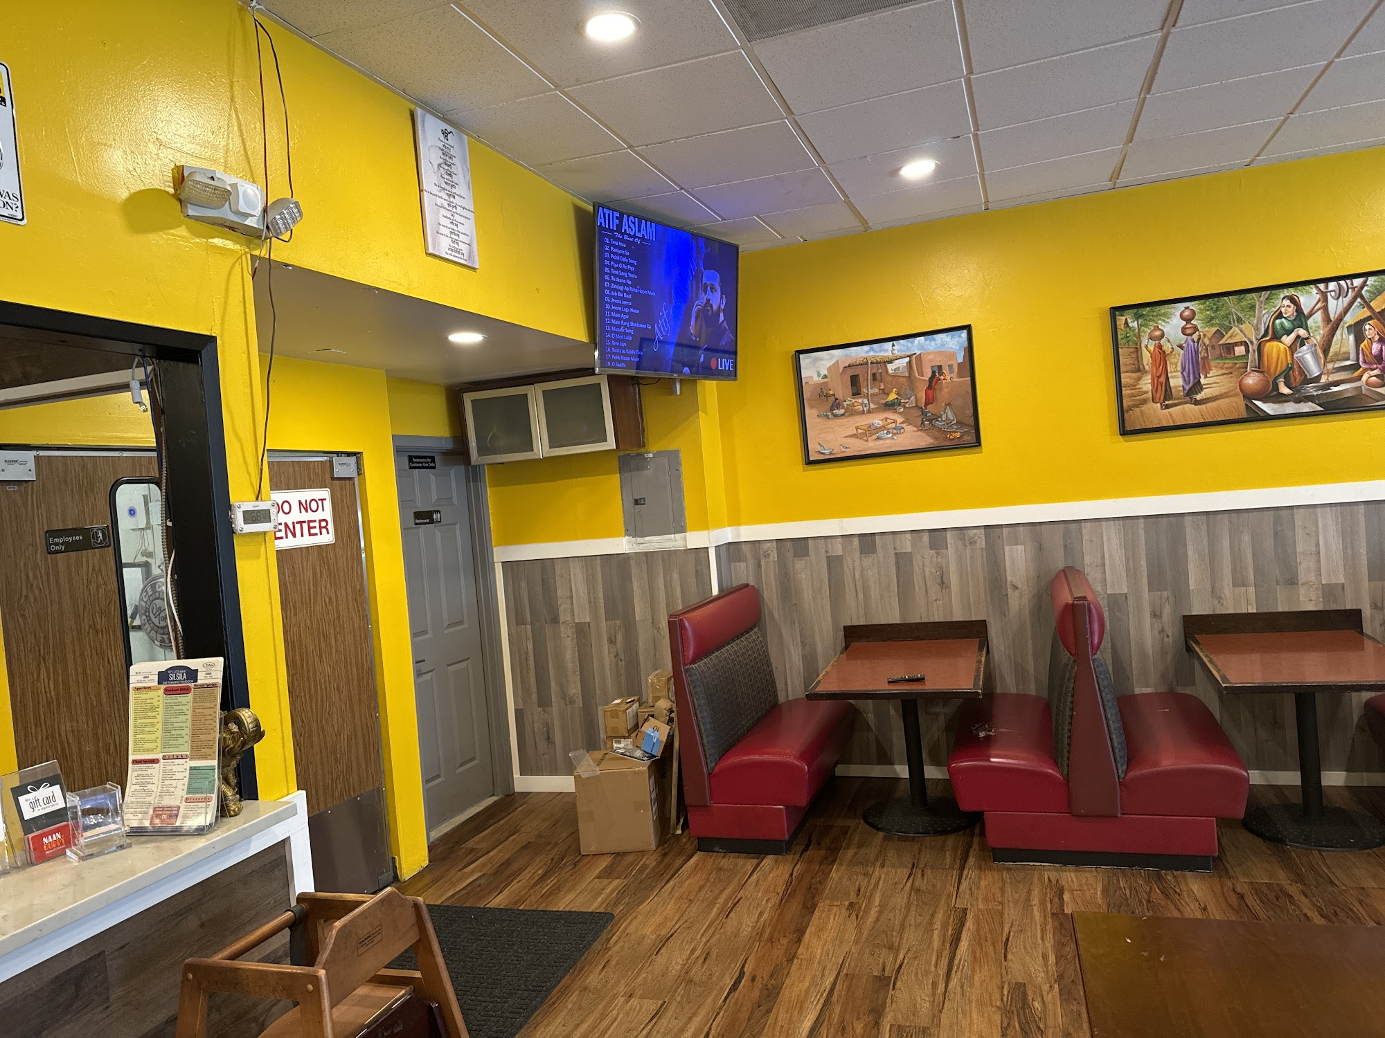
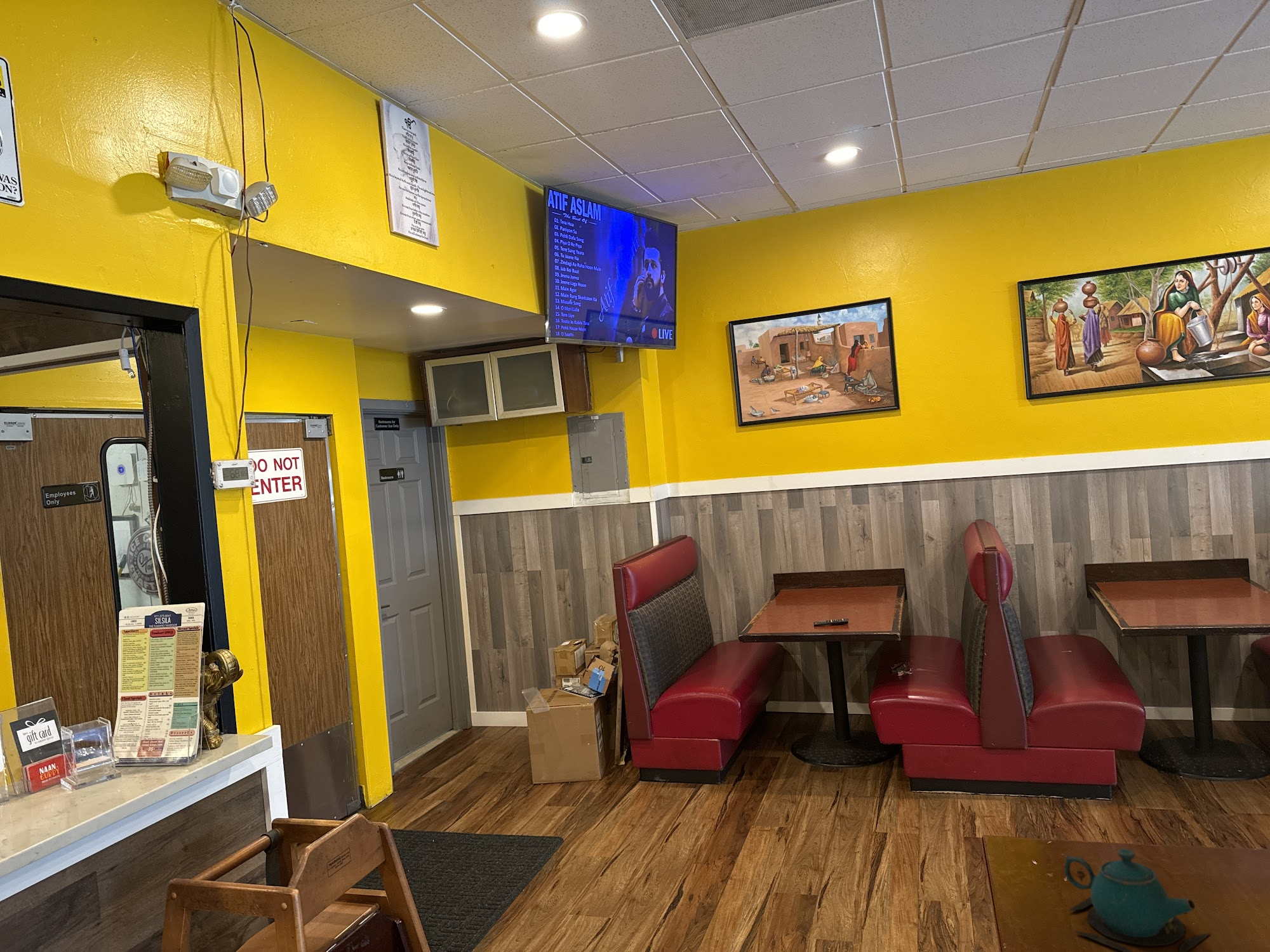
+ teapot (1128, 886)
